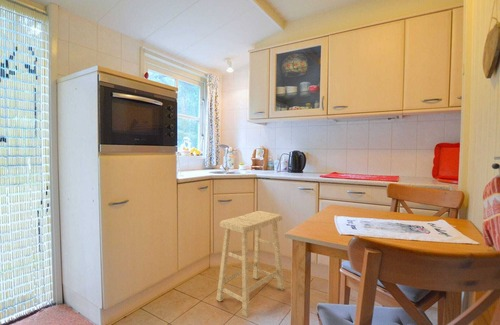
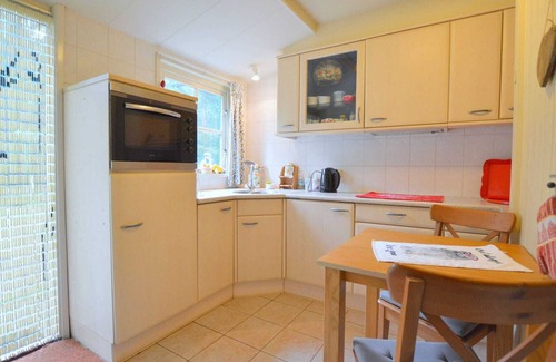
- stool (254, 256)
